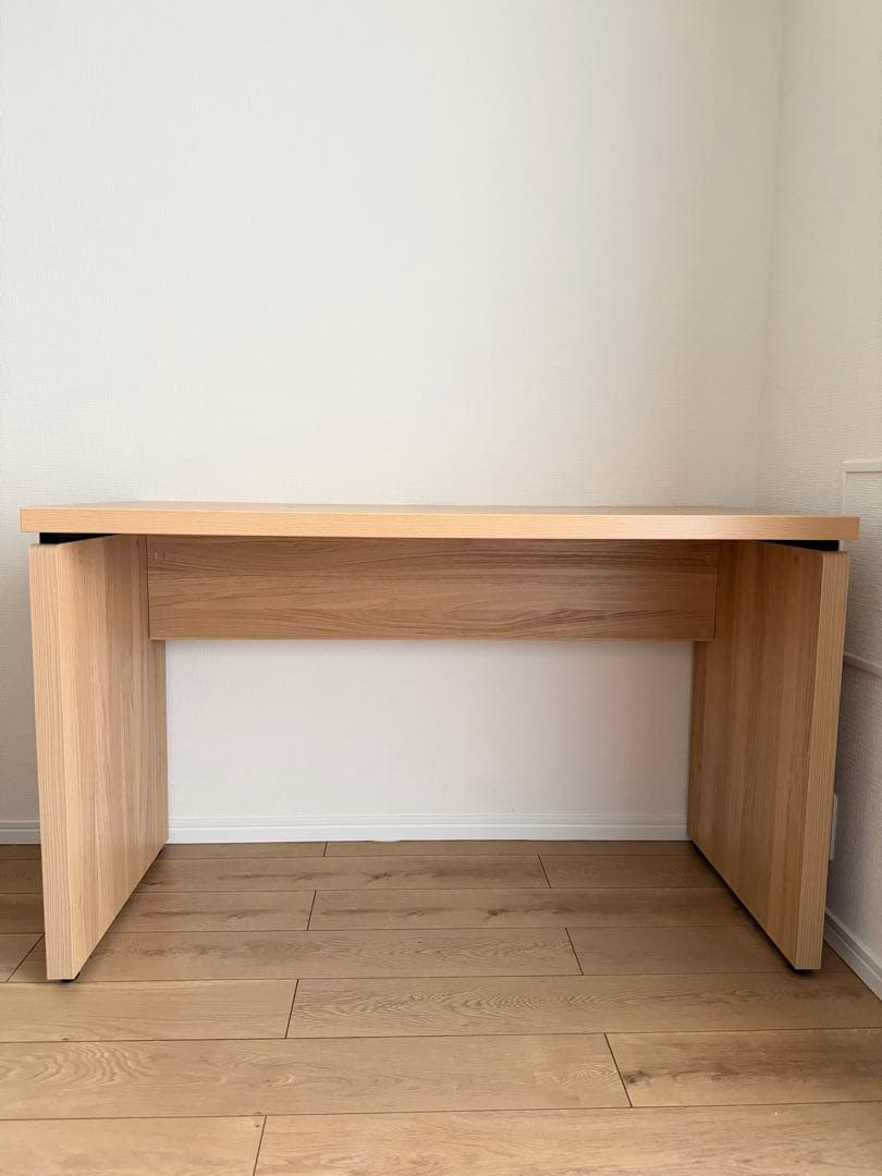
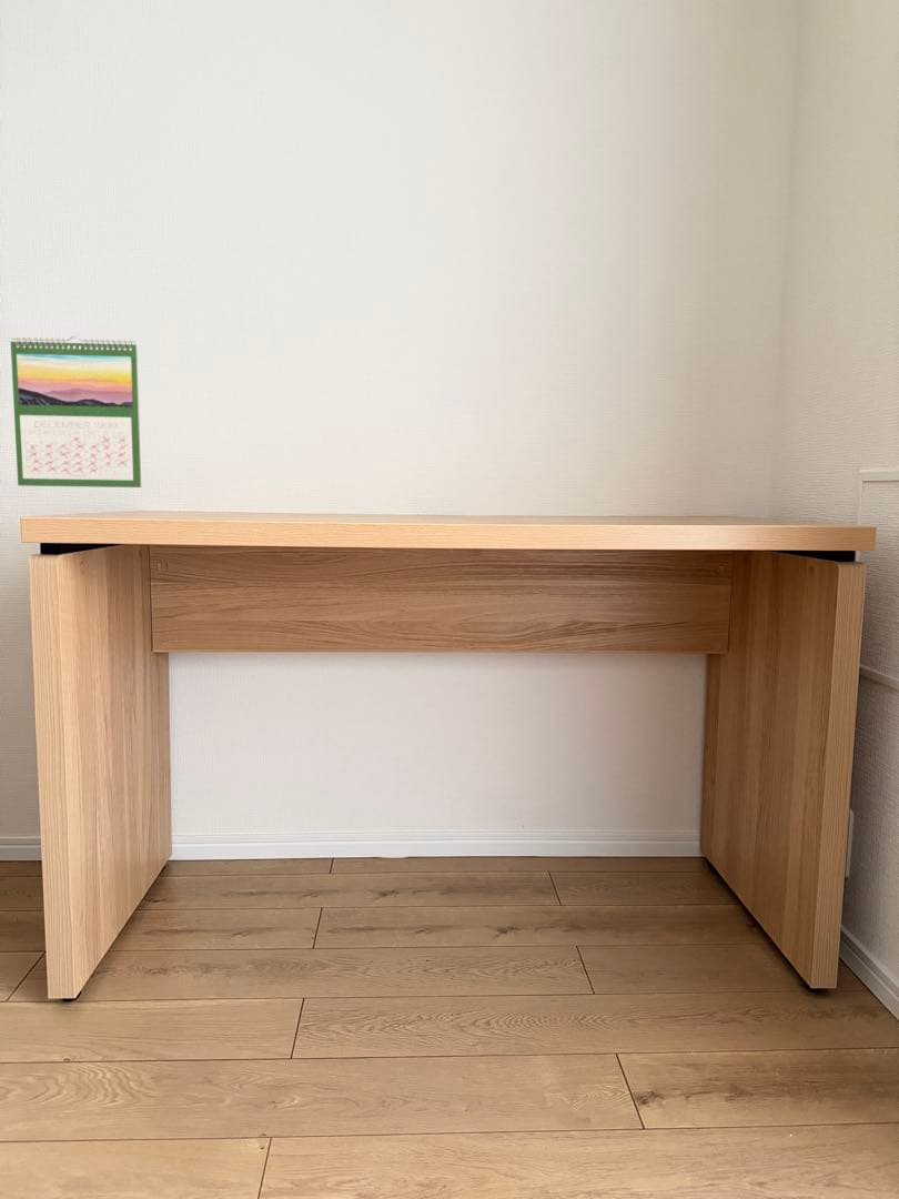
+ calendar (77, 412)
